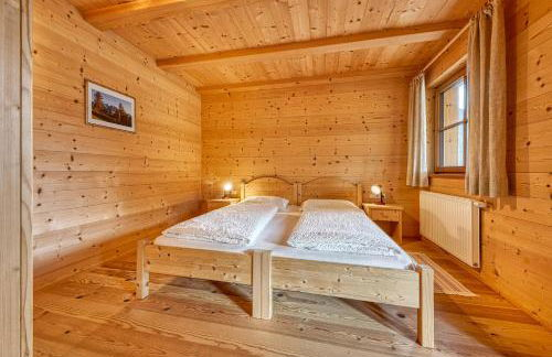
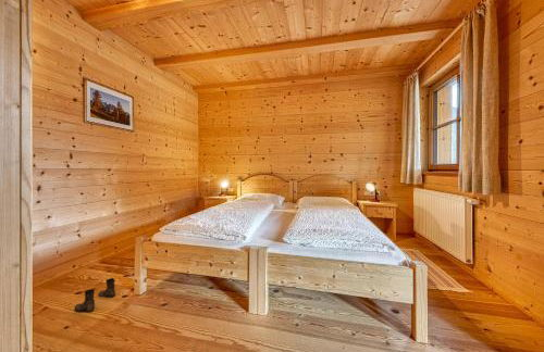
+ boots (98, 293)
